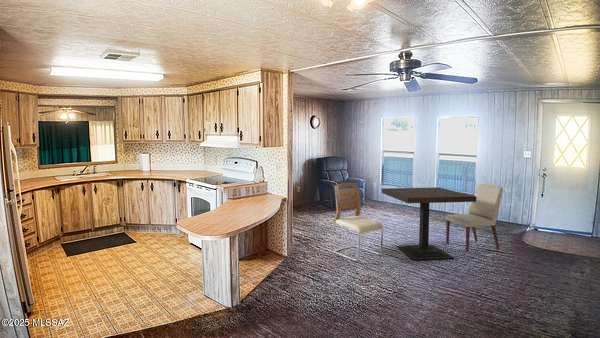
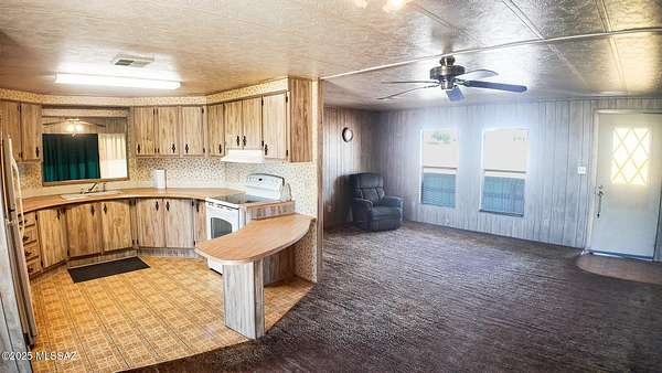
- dining table (424, 222)
- chair (473, 216)
- chair (356, 219)
